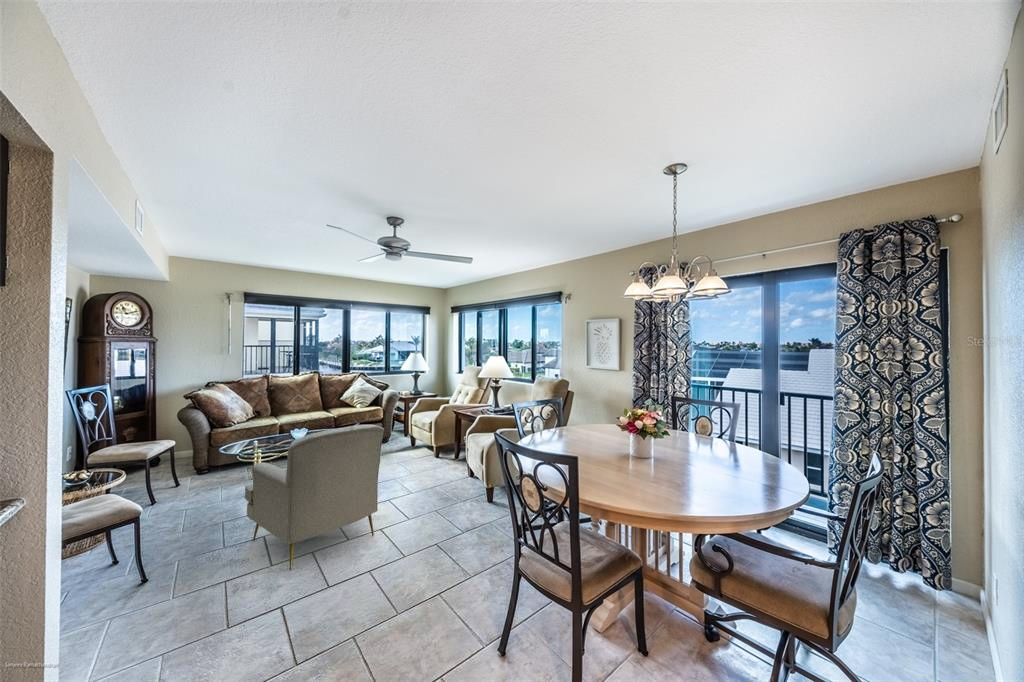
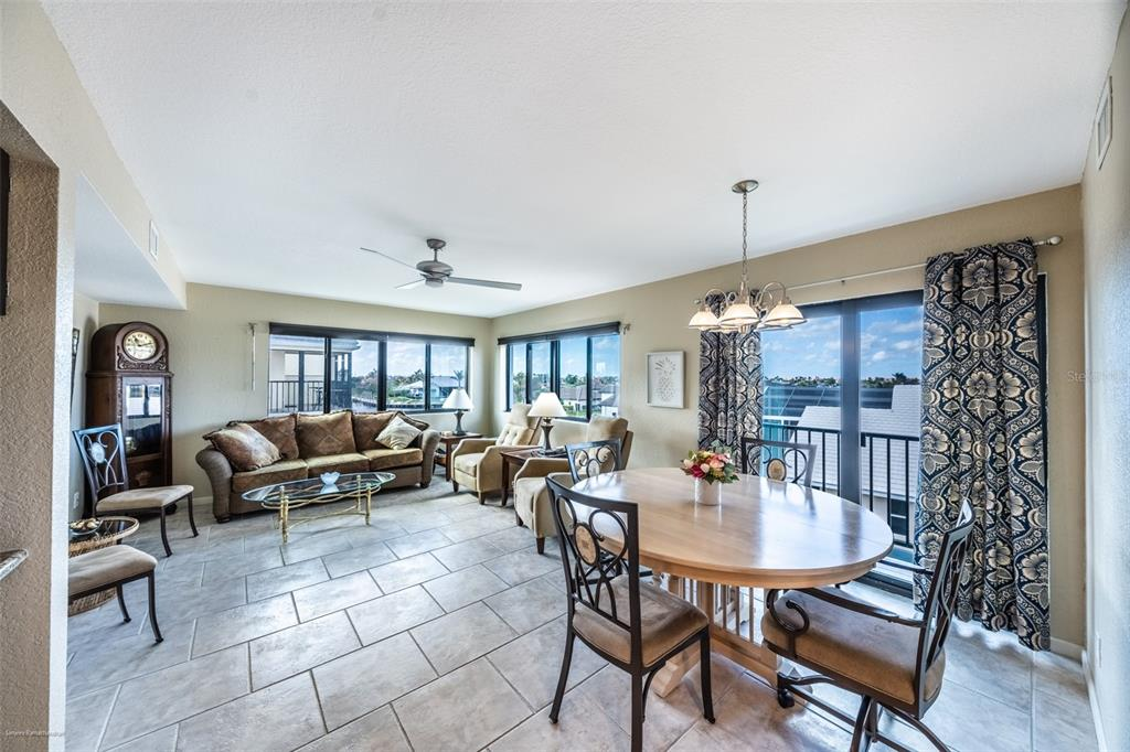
- armchair (319, 479)
